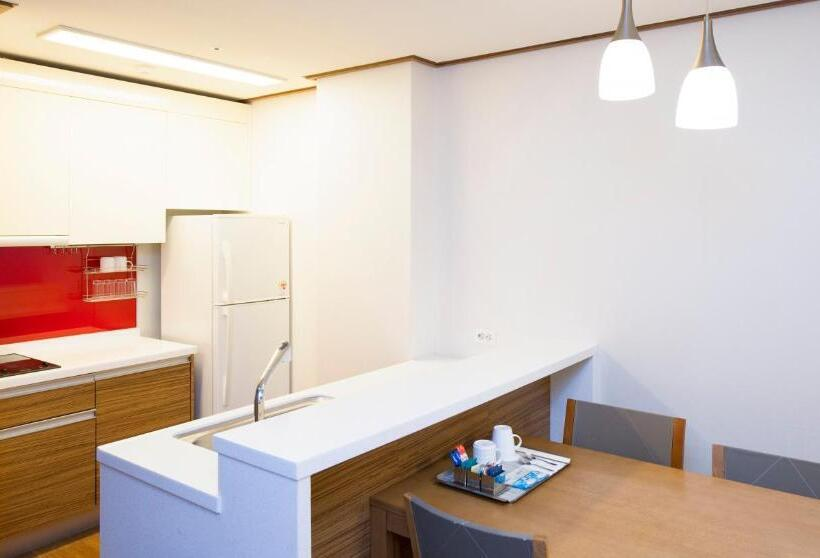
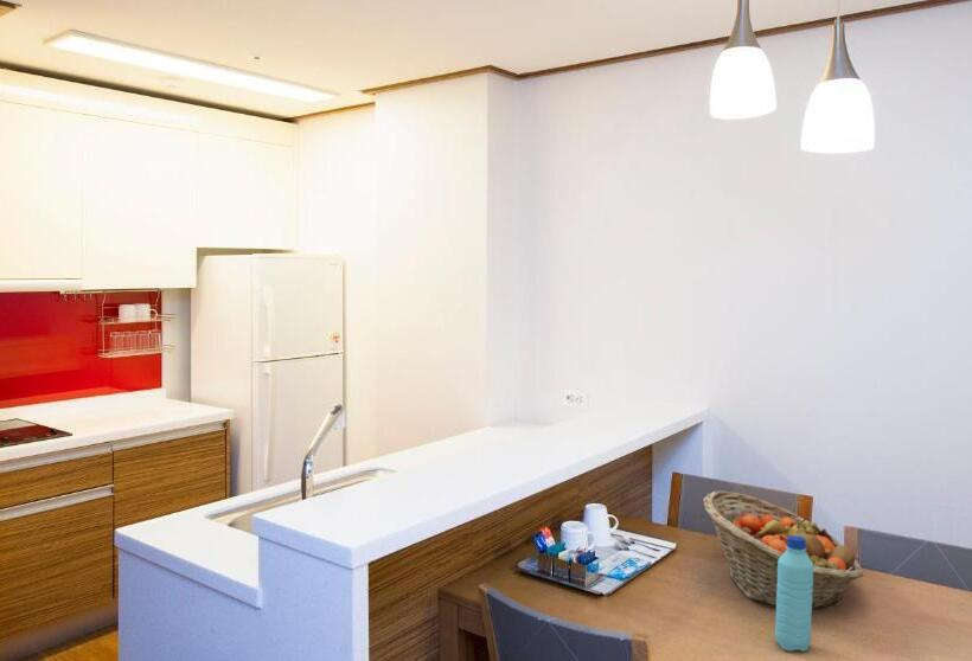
+ water bottle (794, 591)
+ fruit basket (778, 545)
